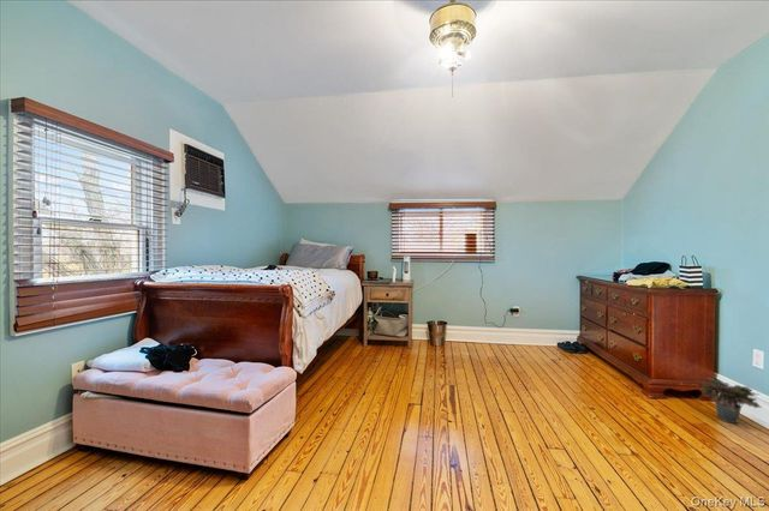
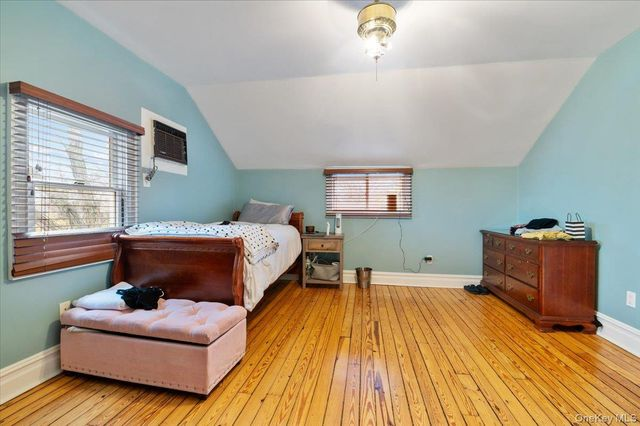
- potted plant (728, 401)
